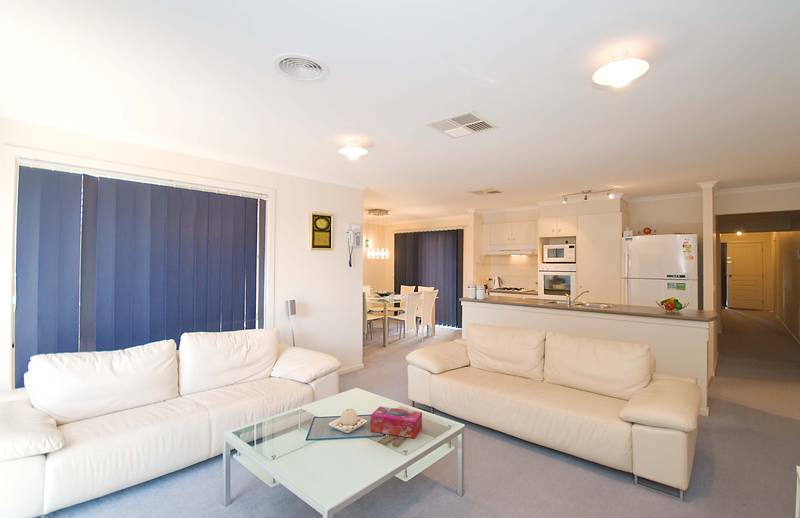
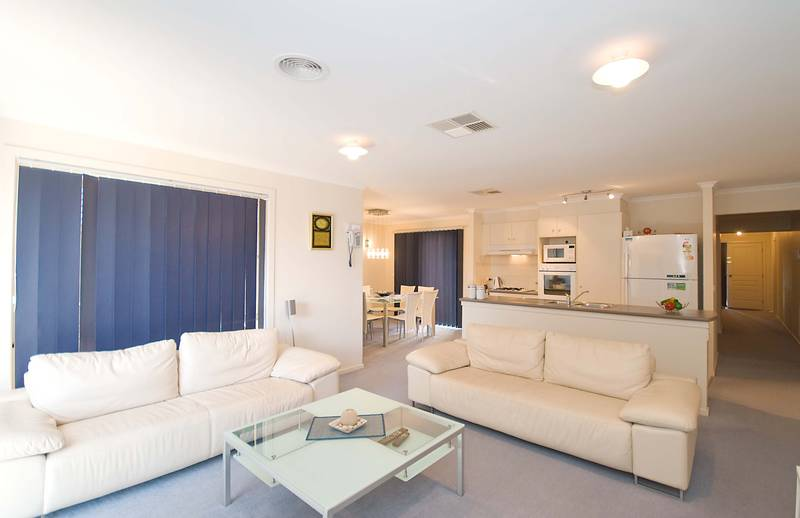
- tissue box (396, 421)
